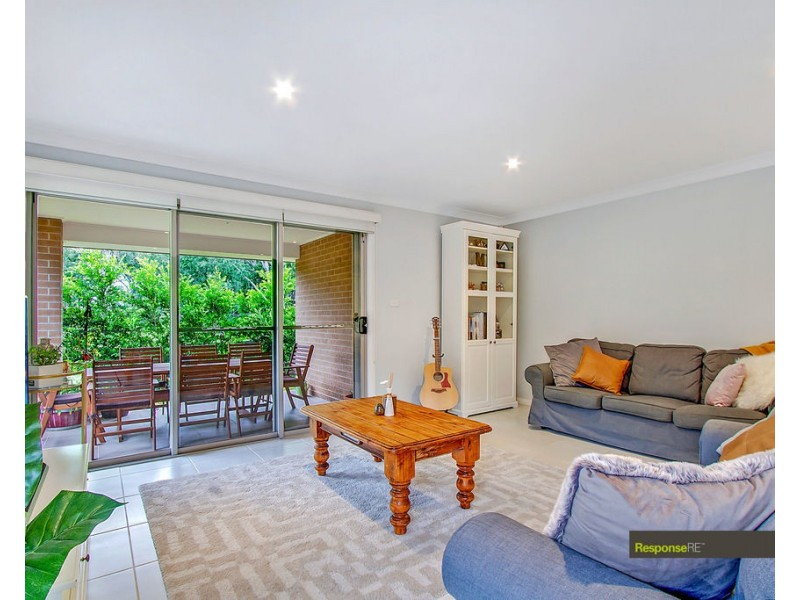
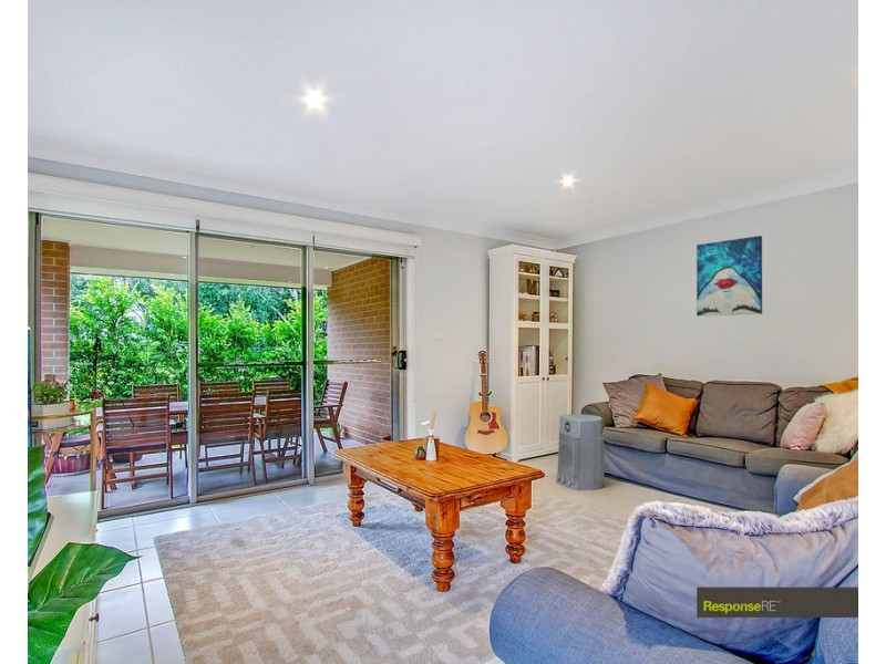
+ air purifier (581, 450)
+ wall art (728, 278)
